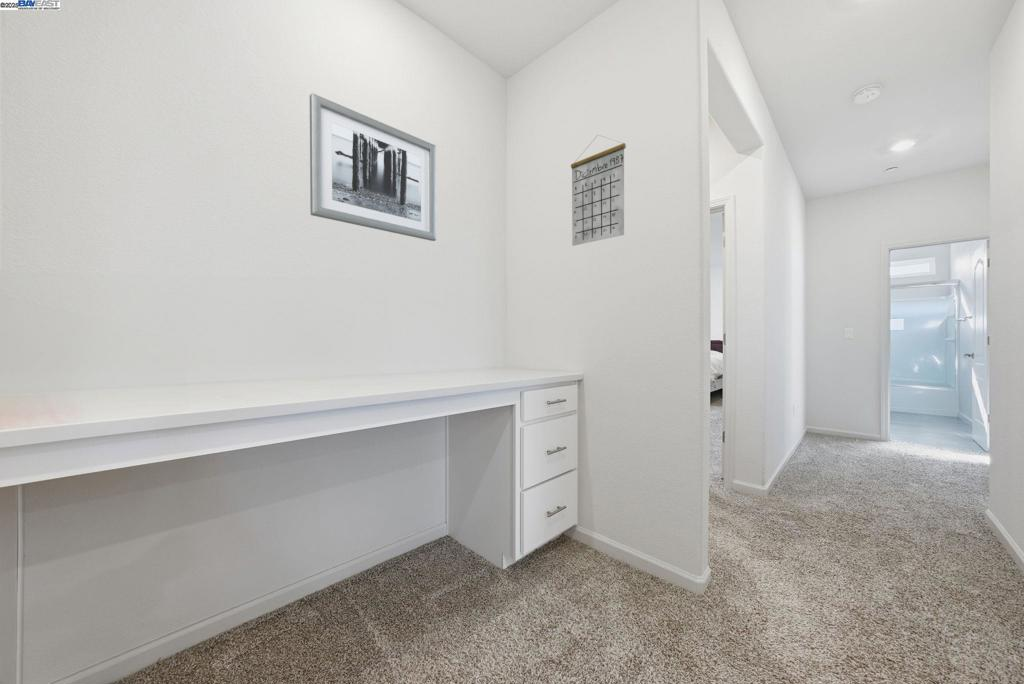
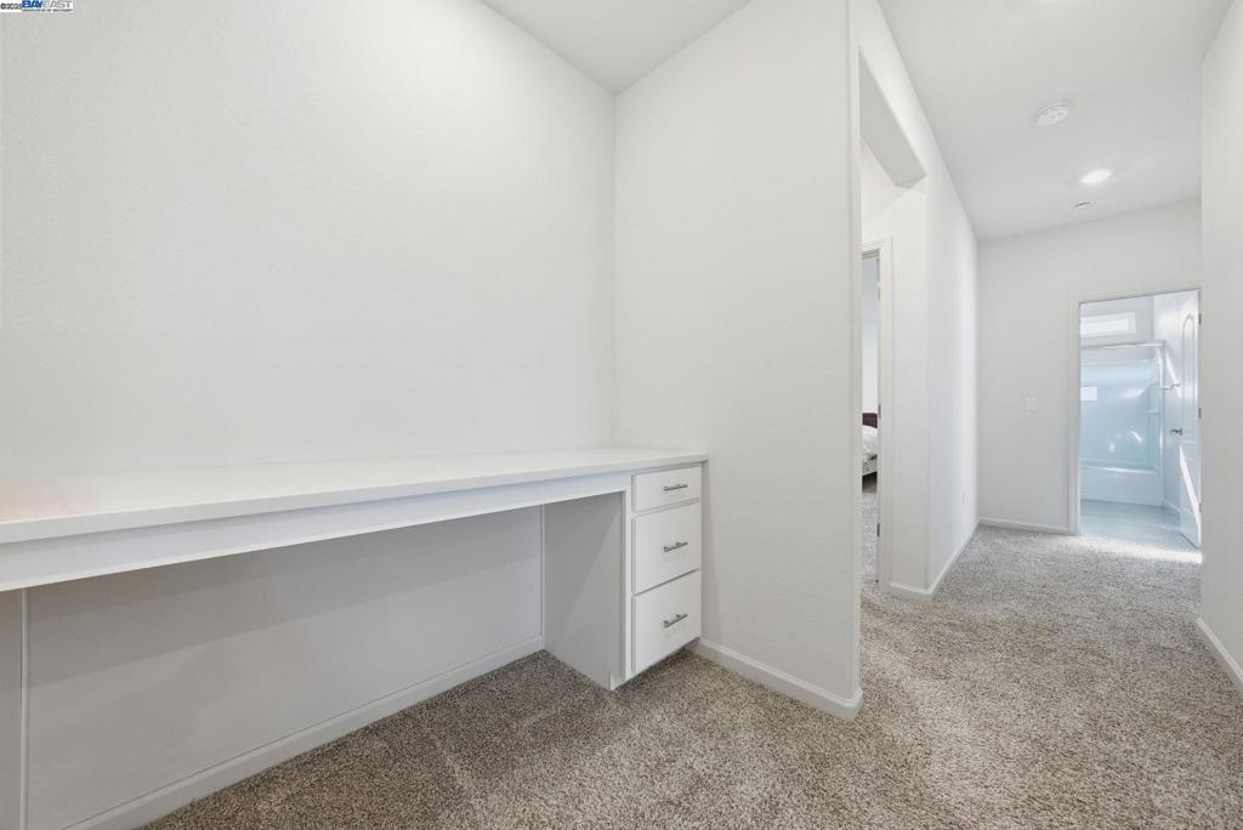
- wall art (380, 176)
- calendar (596, 187)
